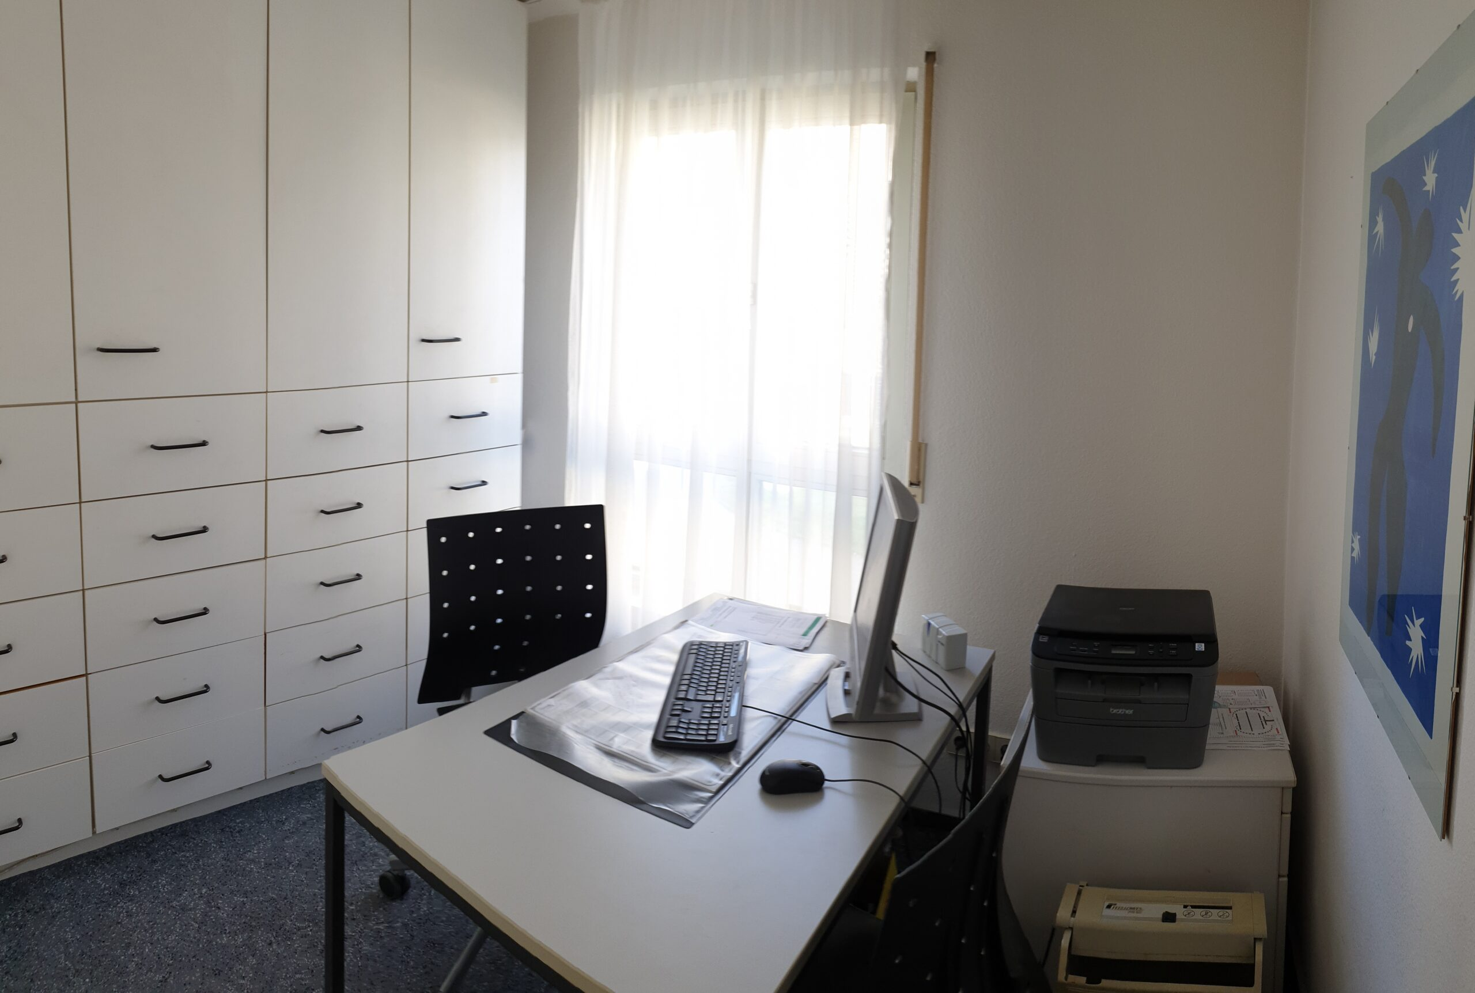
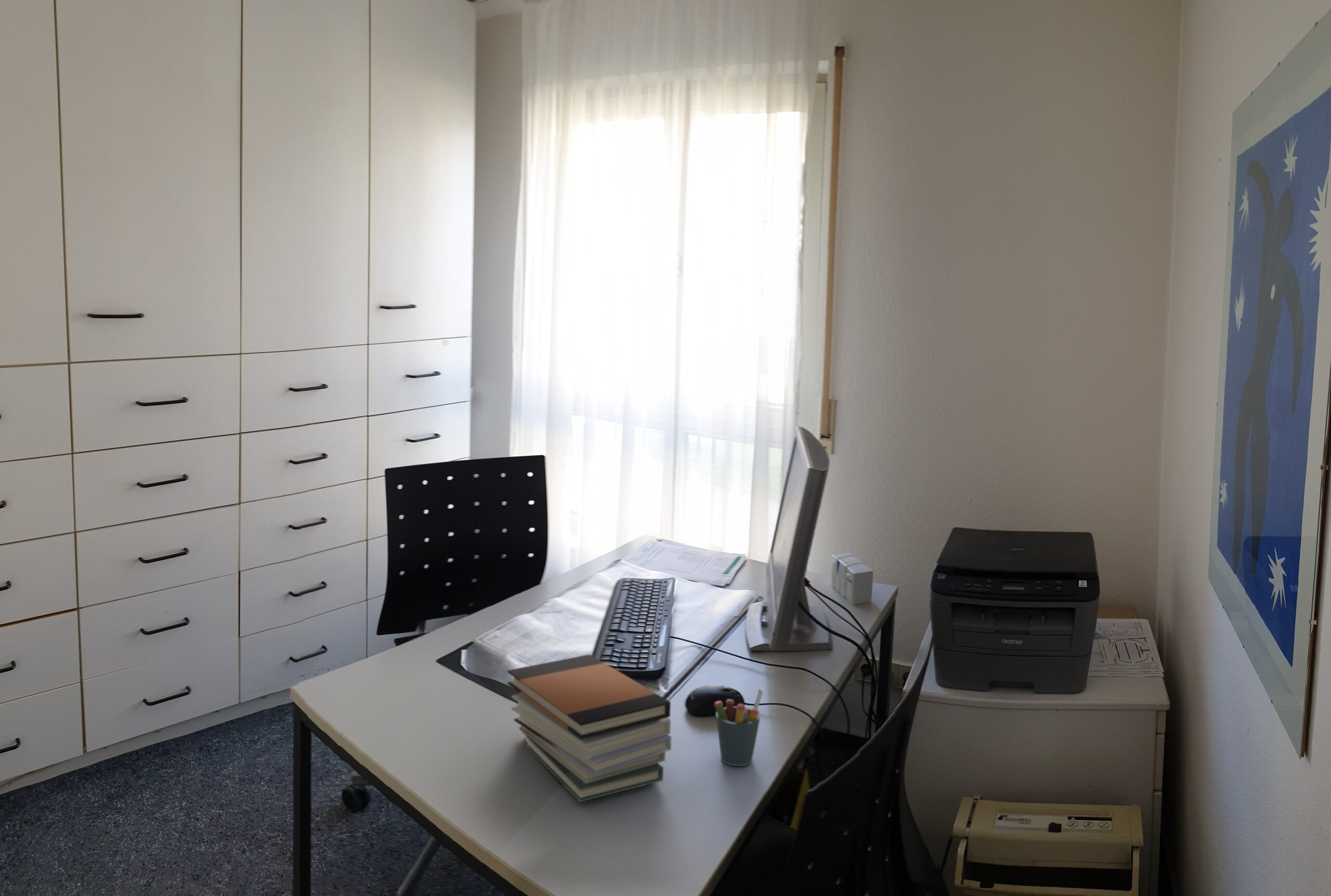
+ book stack (588, 723)
+ pen holder (737, 725)
